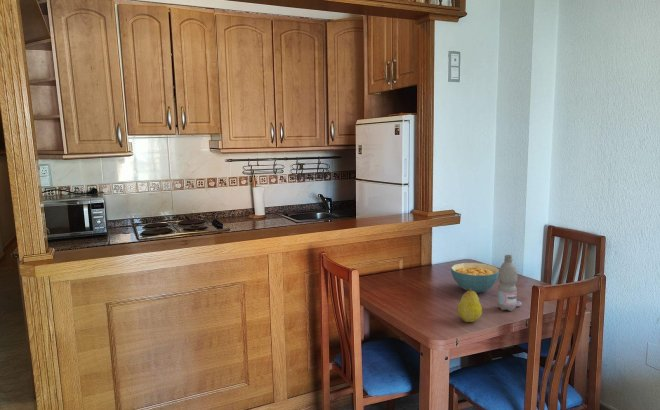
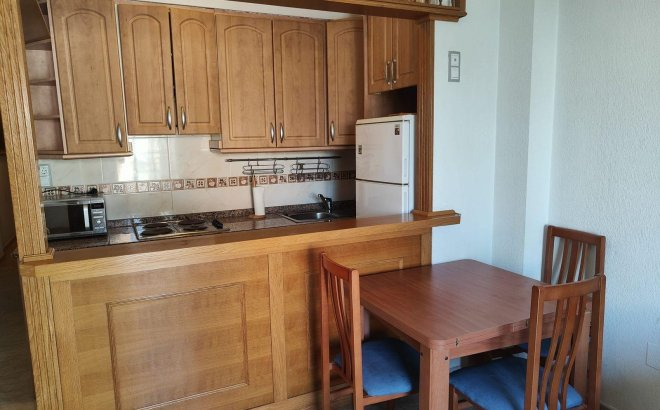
- water bottle (511, 281)
- fruit (470, 304)
- cereal bowl (474, 279)
